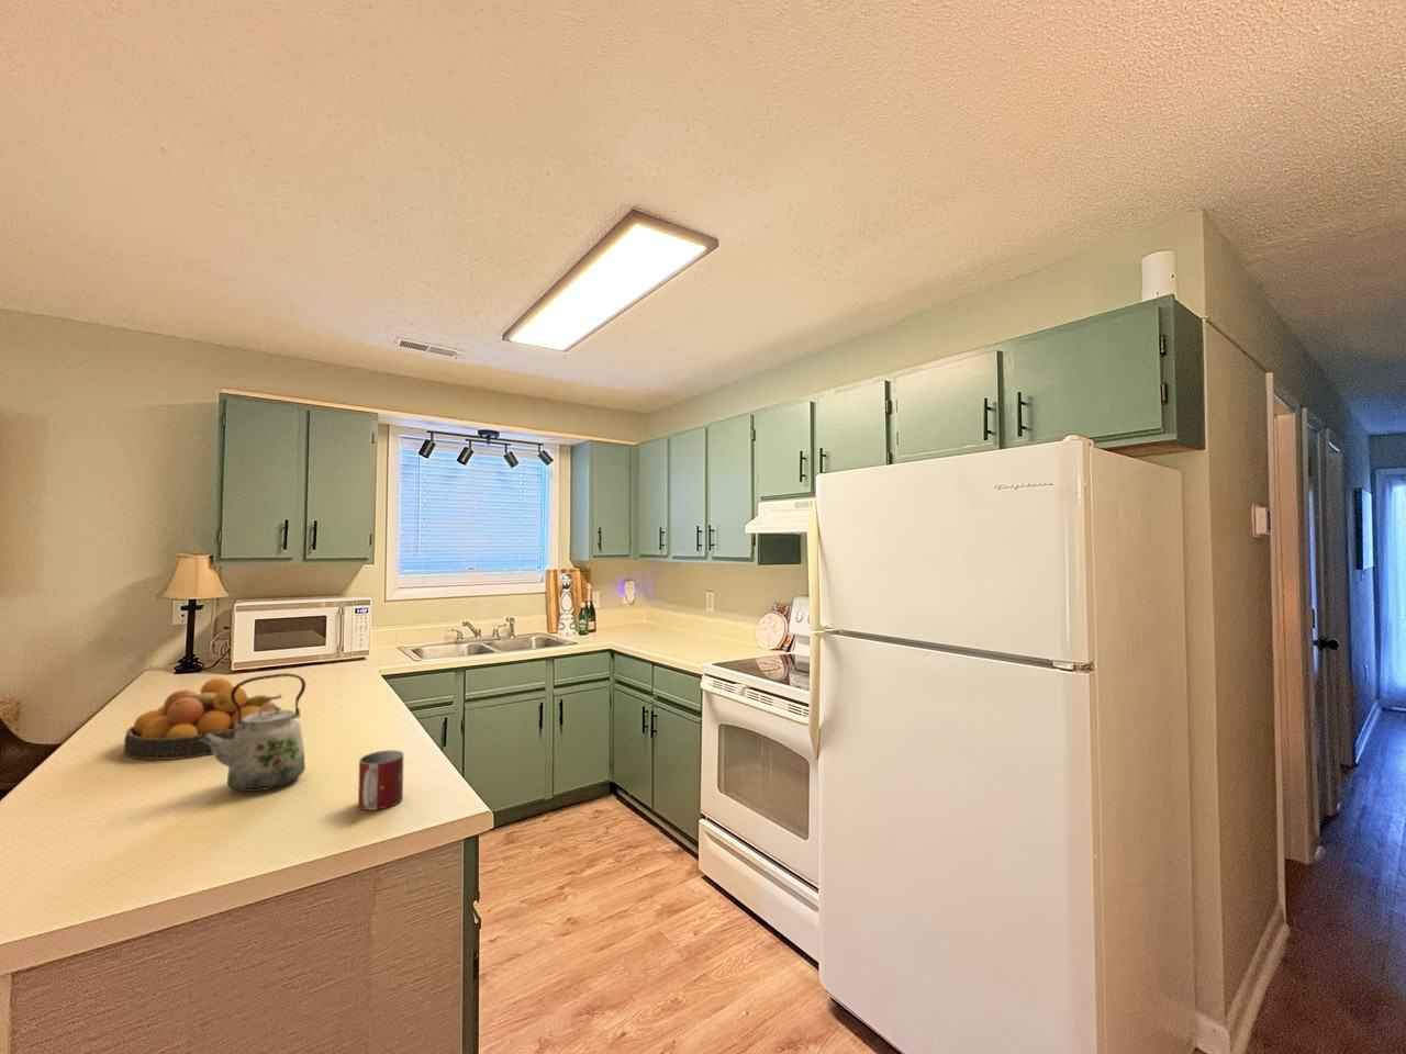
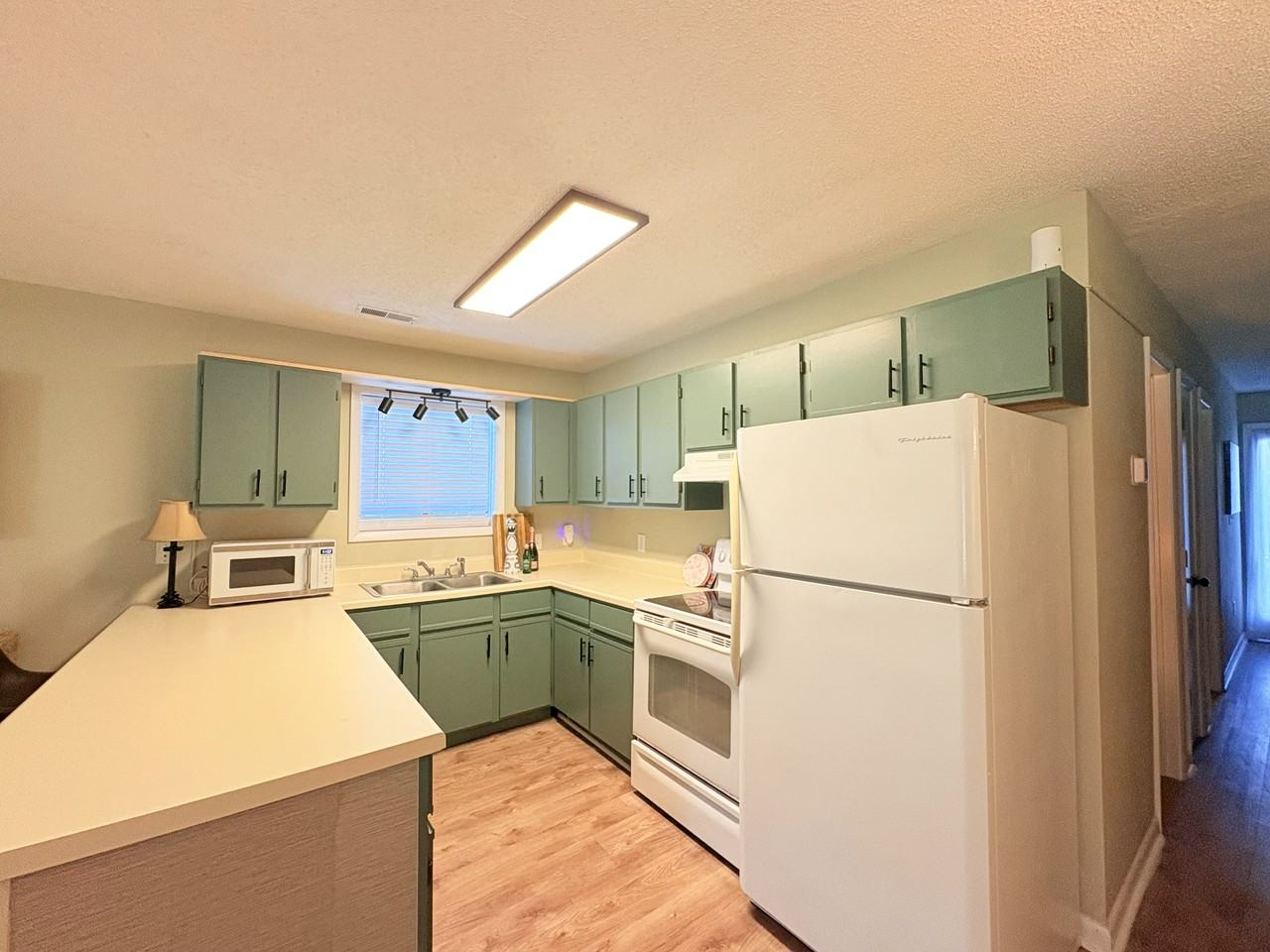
- kettle (252, 731)
- mug (376, 782)
- fruit bowl (209, 712)
